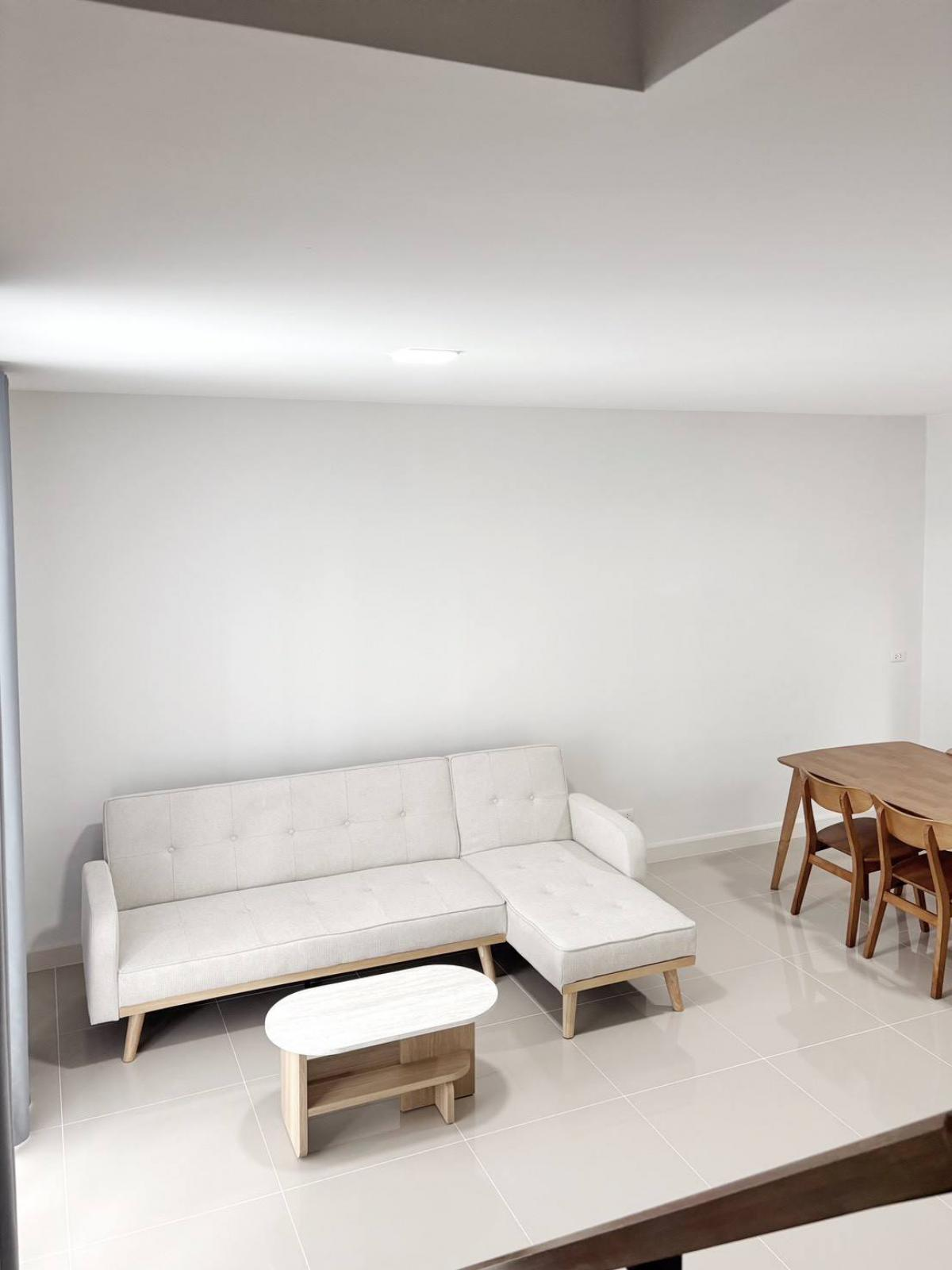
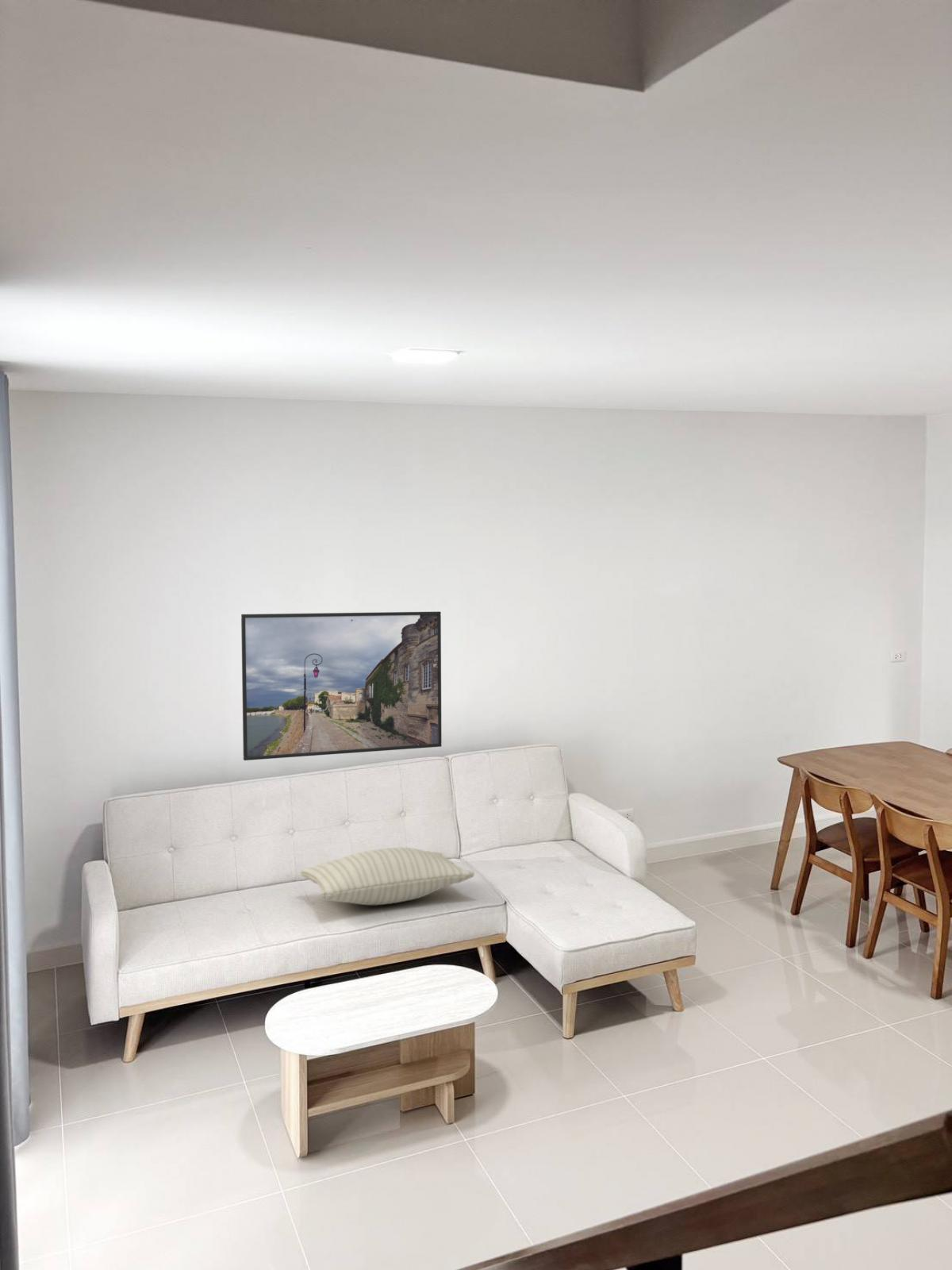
+ pillow (386, 876)
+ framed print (345, 683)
